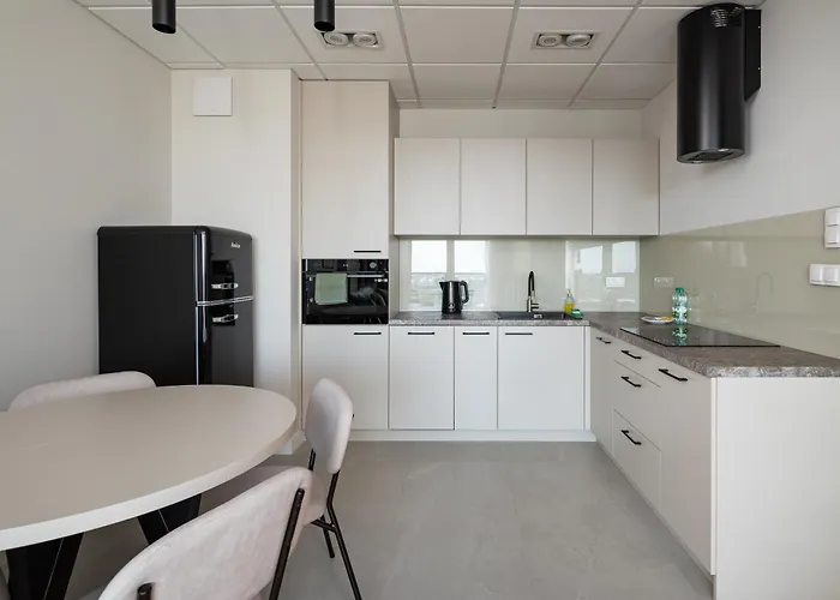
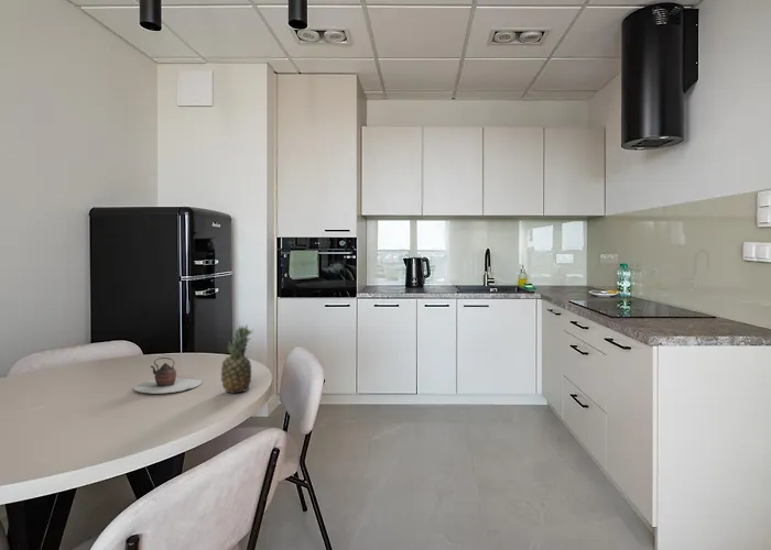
+ fruit (237, 356)
+ teapot (169, 371)
